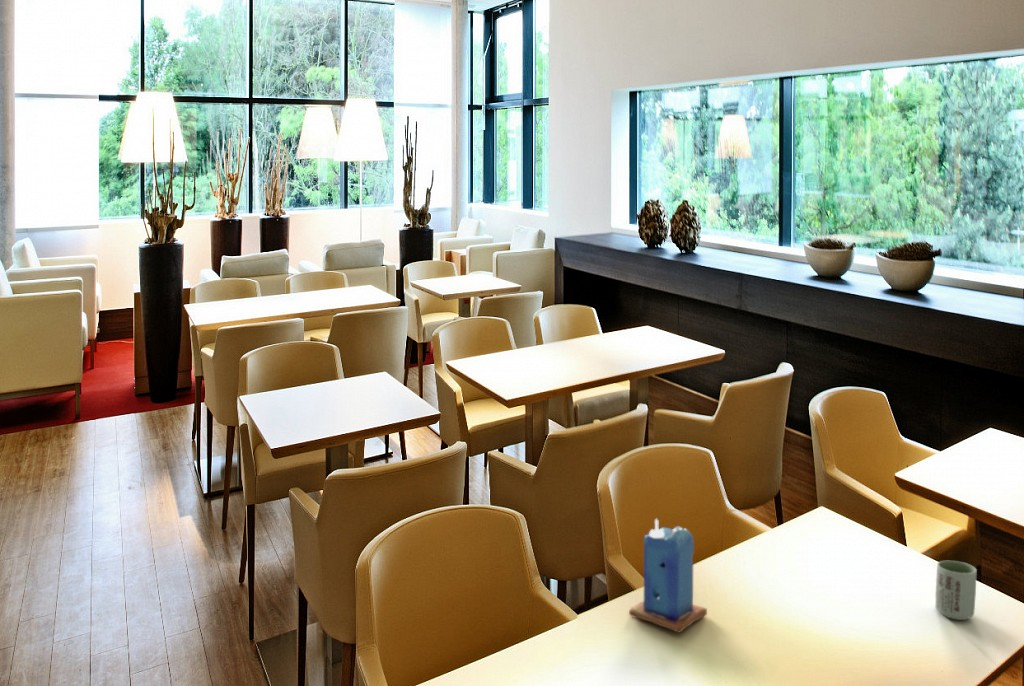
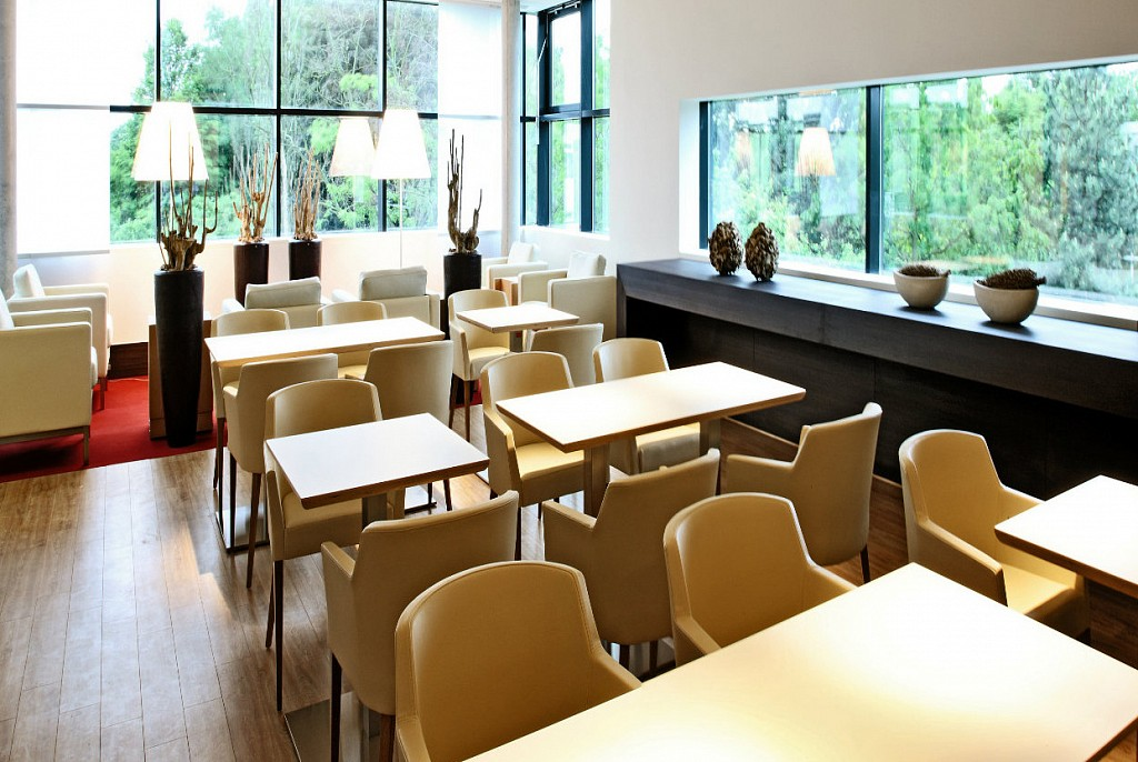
- candle (669, 568)
- cup (955, 590)
